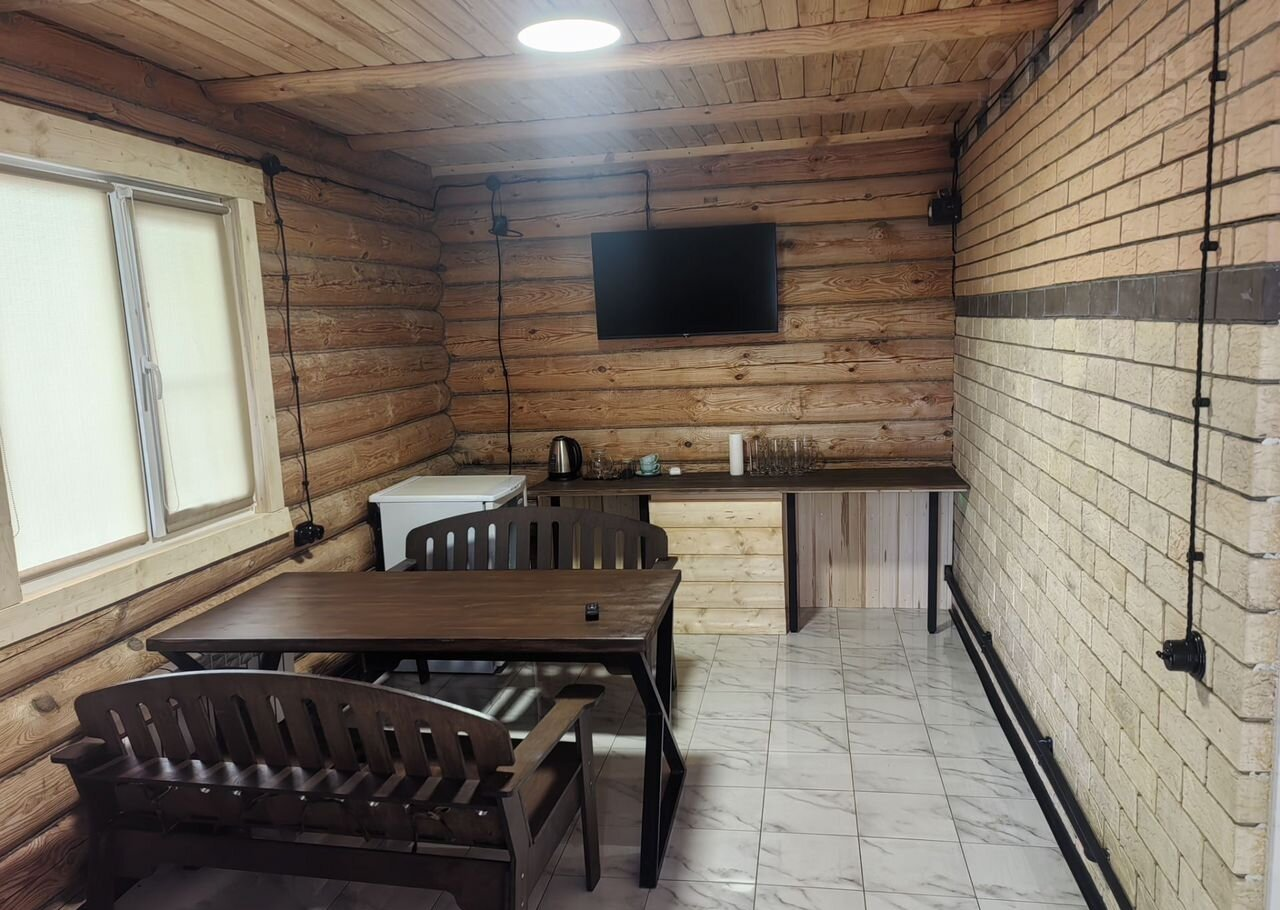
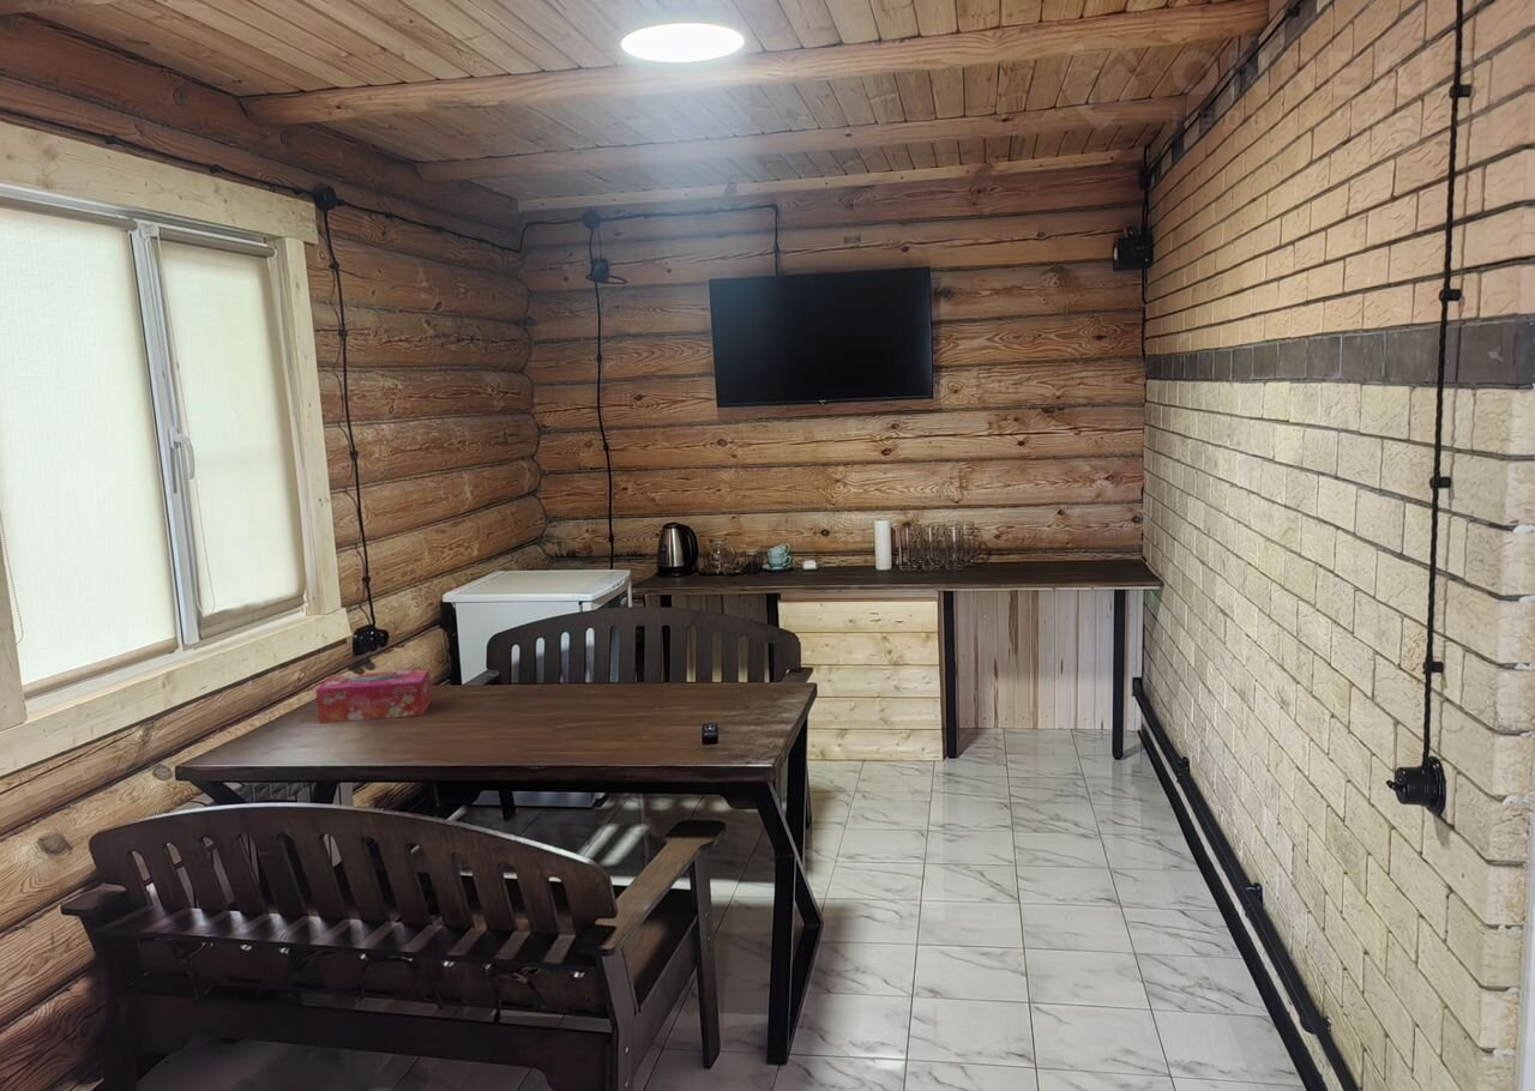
+ tissue box (375, 694)
